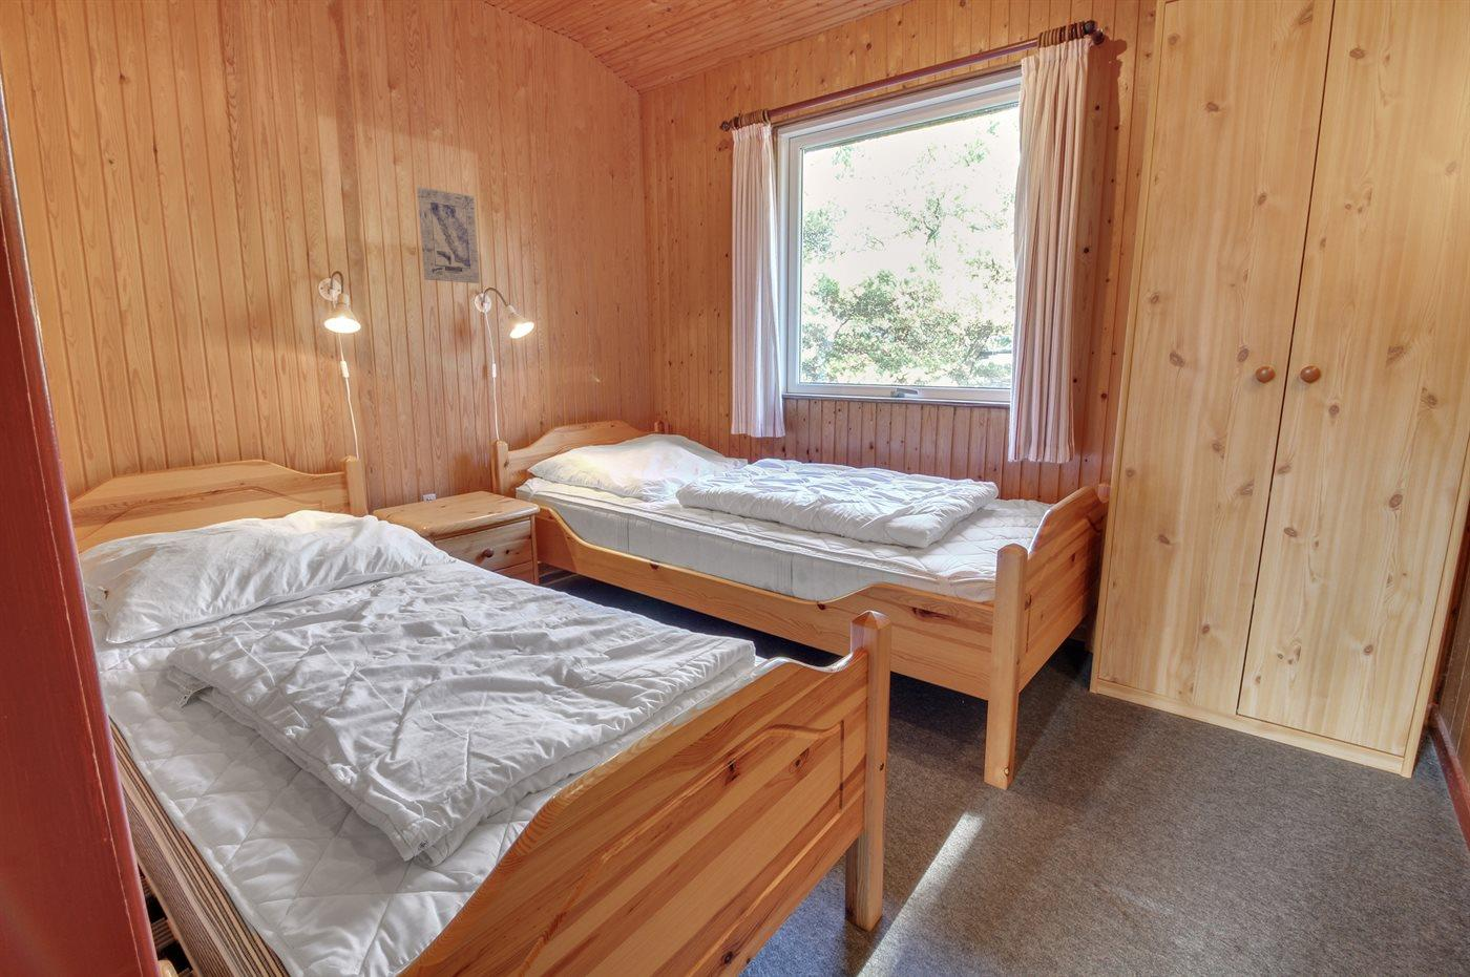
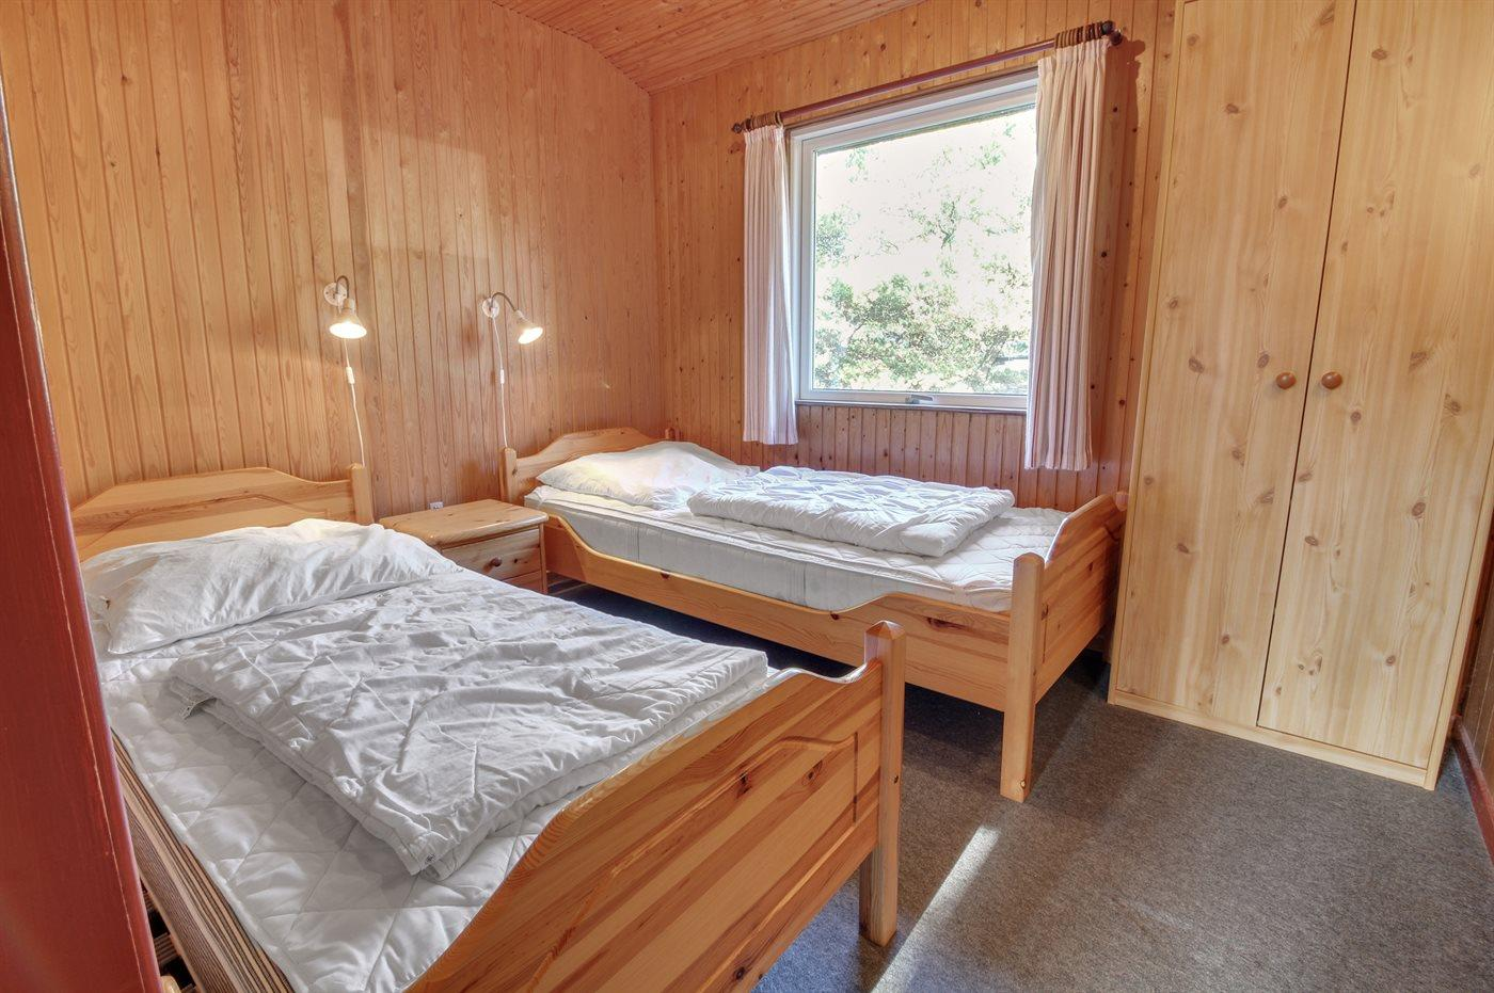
- wall art (449, 238)
